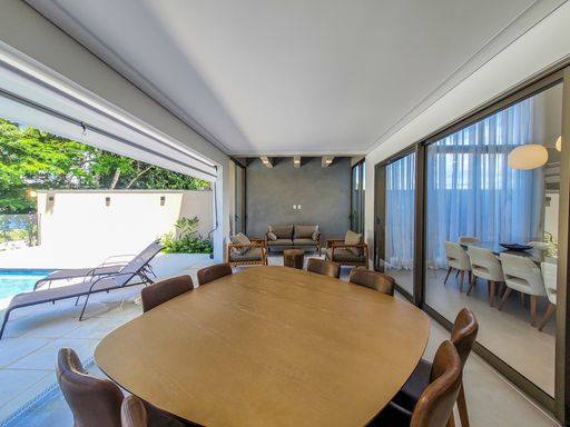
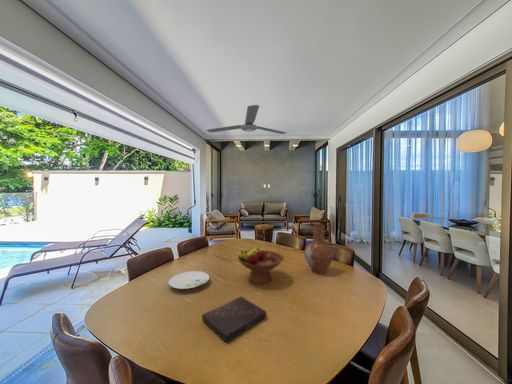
+ book (234, 315)
+ fruit bowl (260, 263)
+ ceiling fan (247, 119)
+ plate (189, 281)
+ vase (318, 248)
